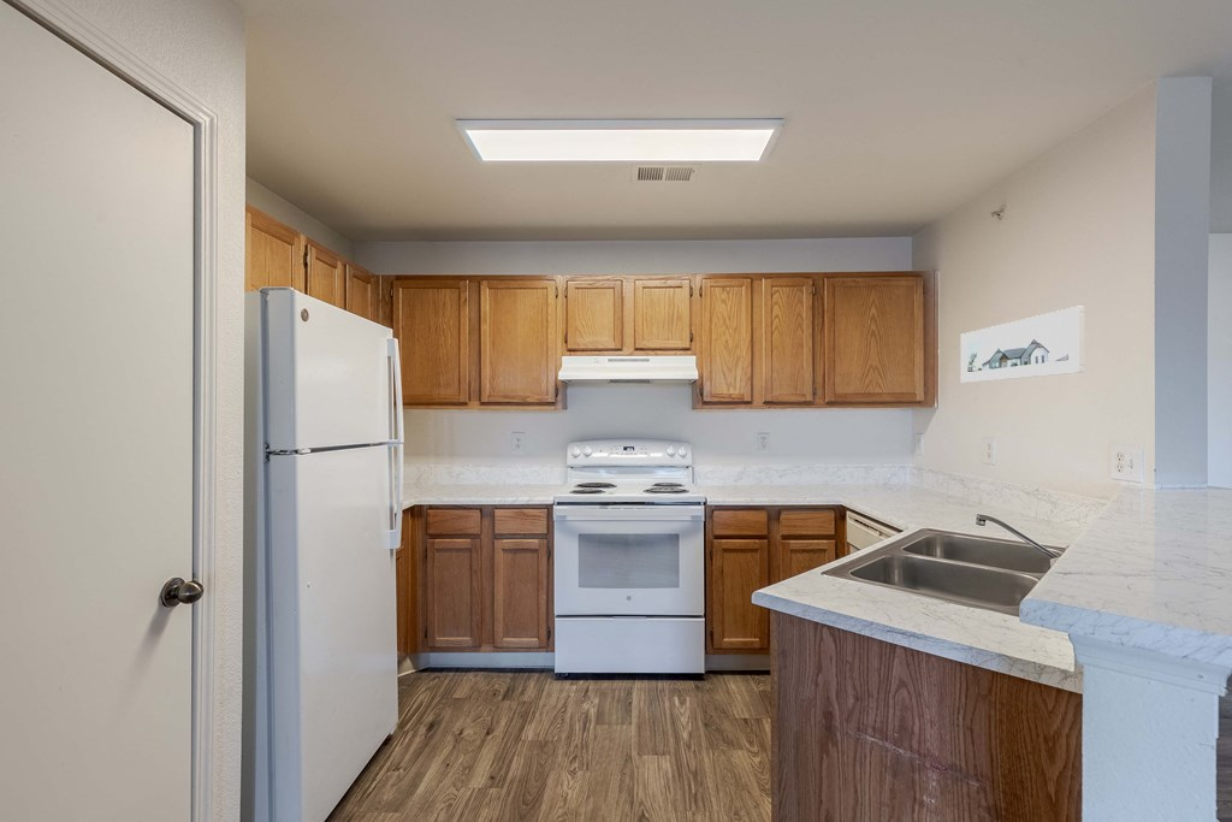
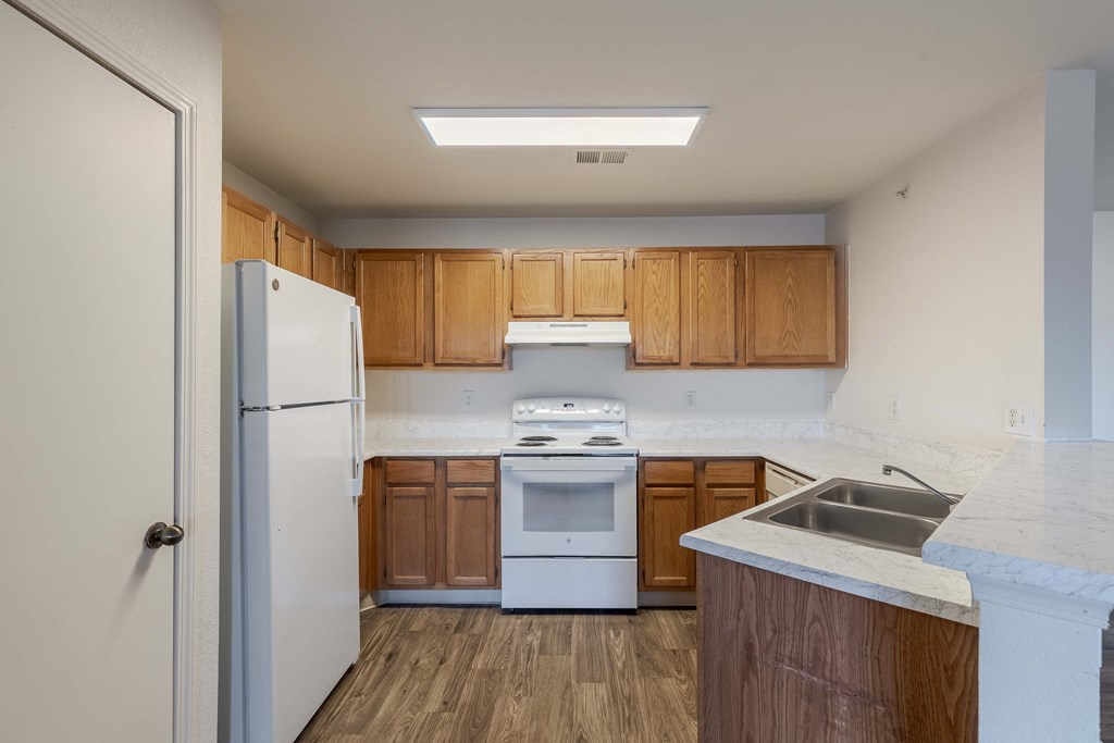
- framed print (1012, 350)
